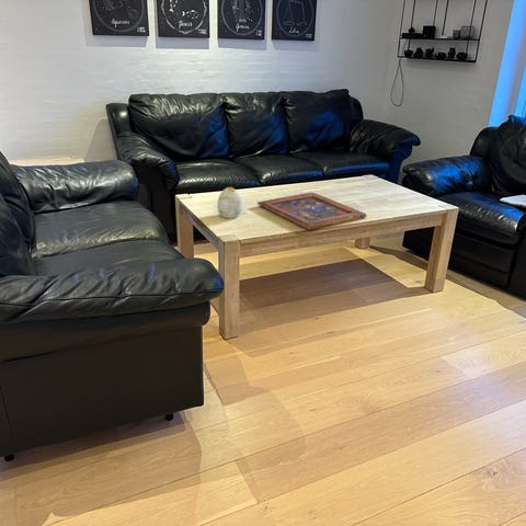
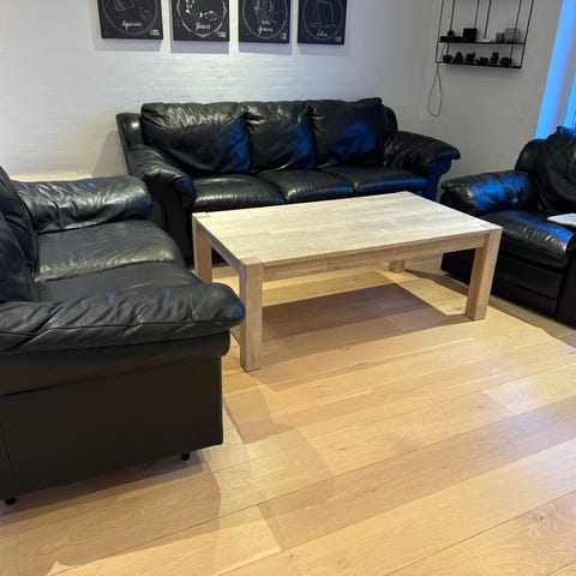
- decorative egg (229, 202)
- painted panel (310, 209)
